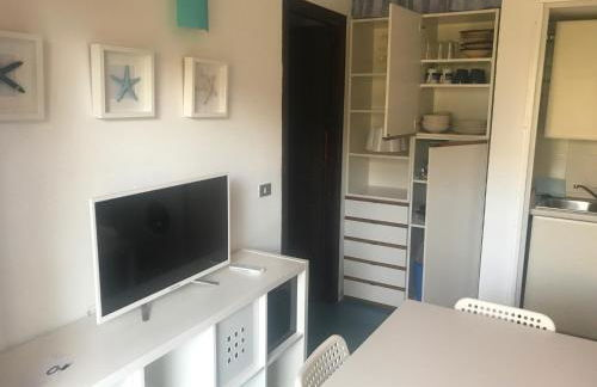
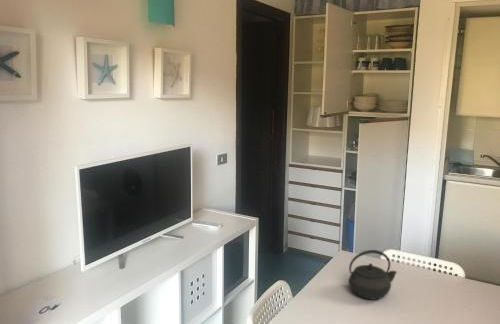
+ kettle (373, 272)
